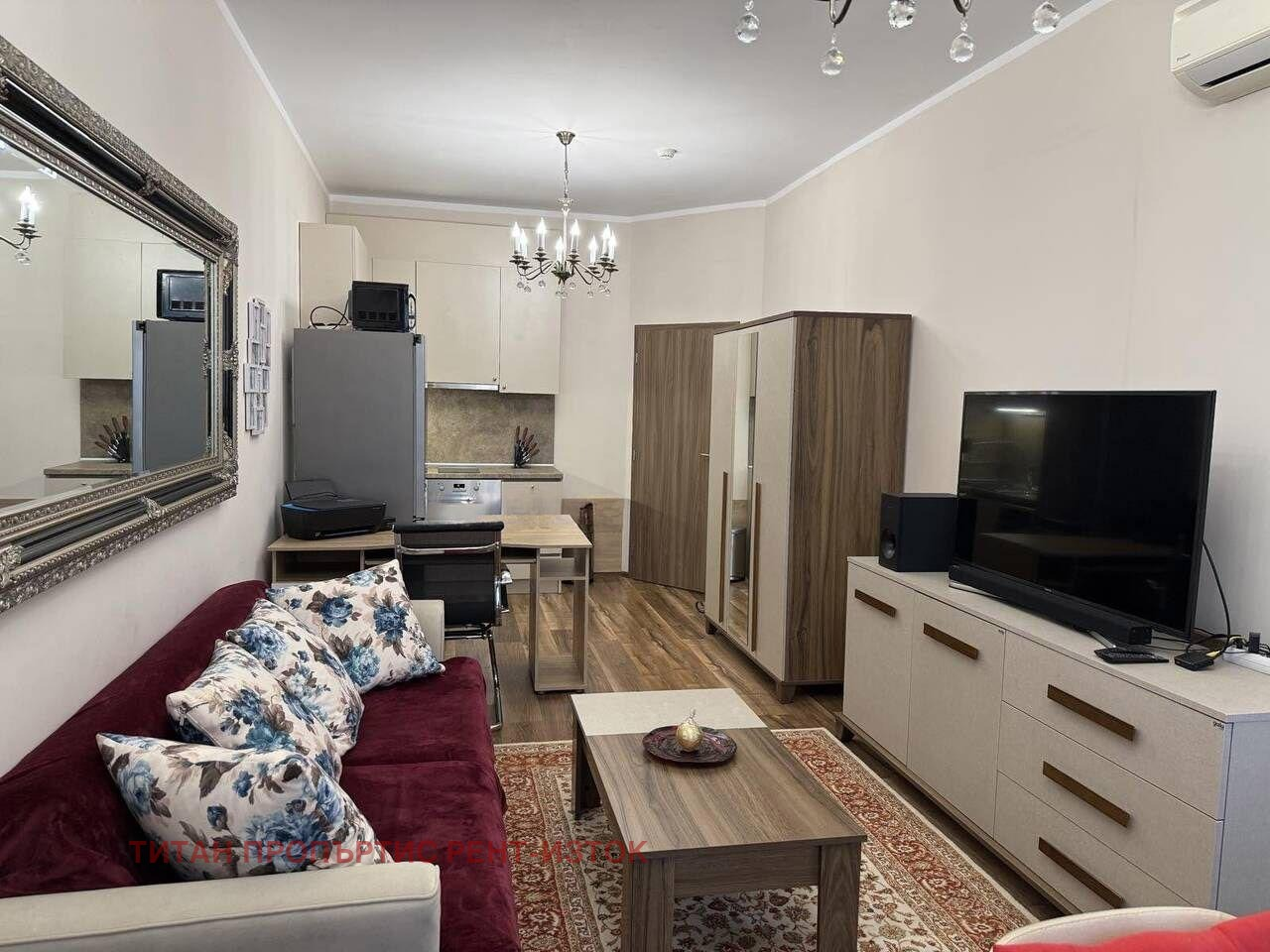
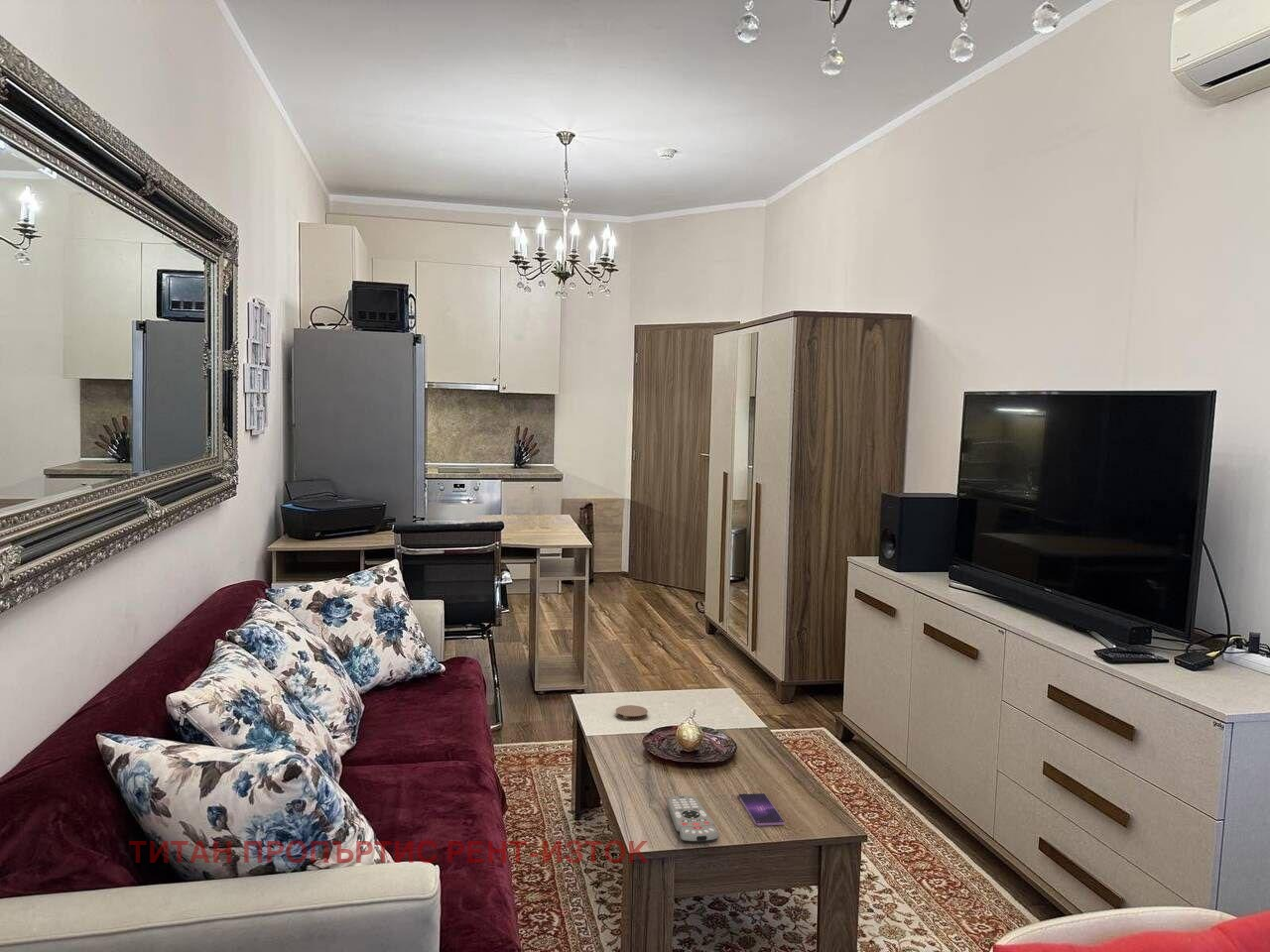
+ remote control (690, 818)
+ coaster (631, 712)
+ smartphone (760, 808)
